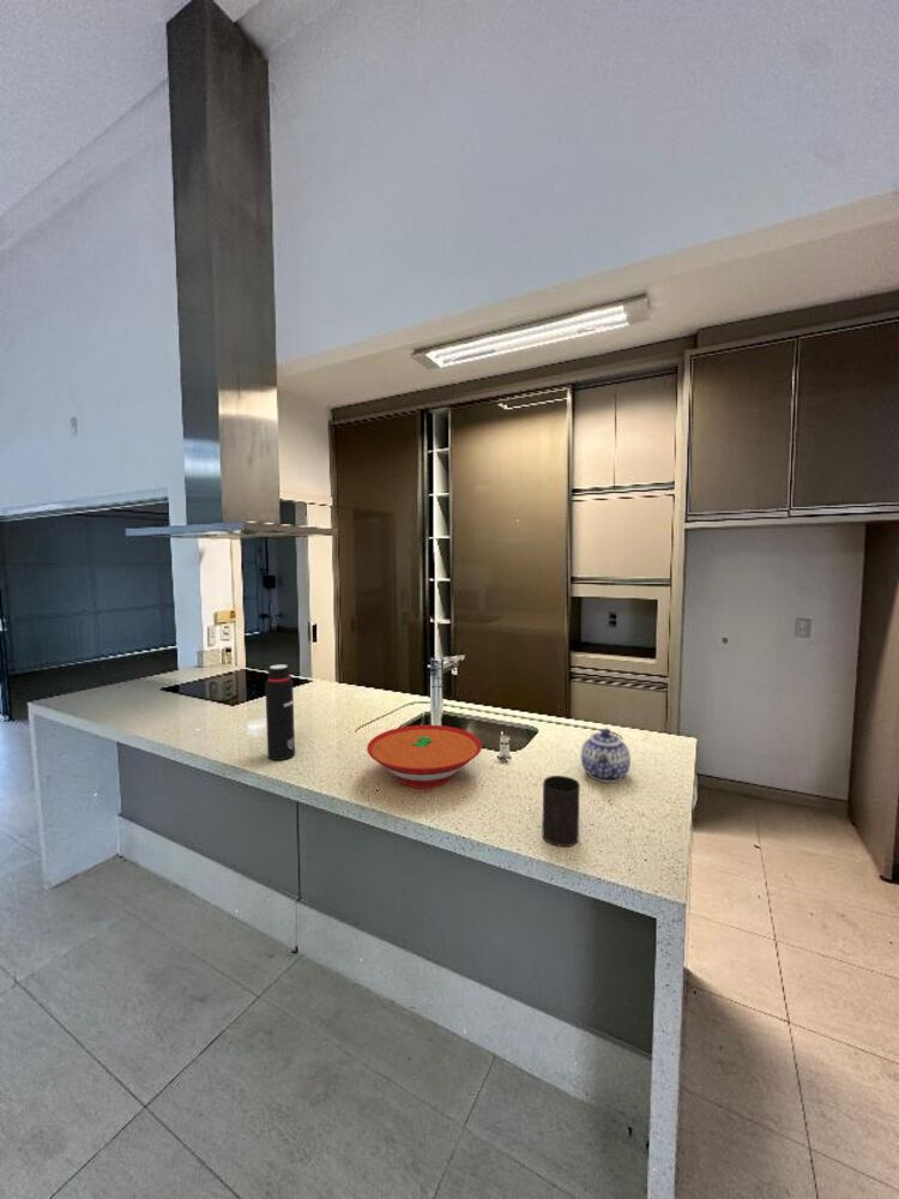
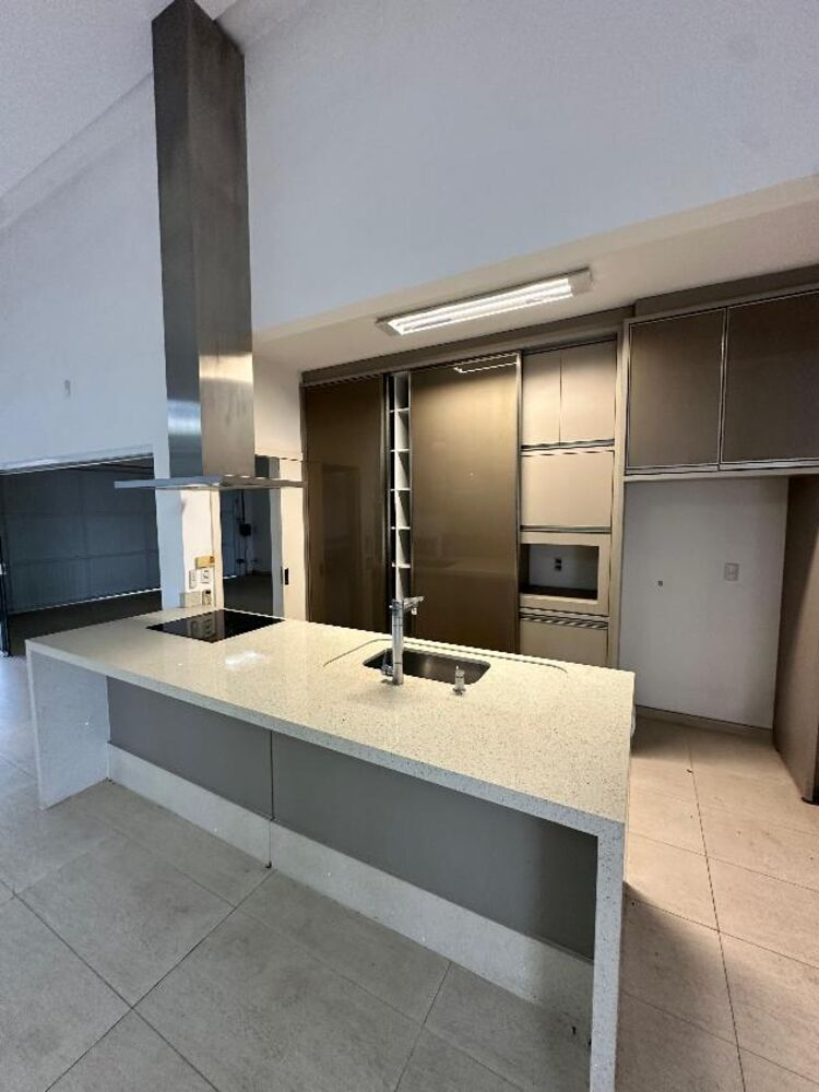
- bowl (424, 759)
- cup (560, 809)
- water bottle (282, 710)
- teapot (605, 752)
